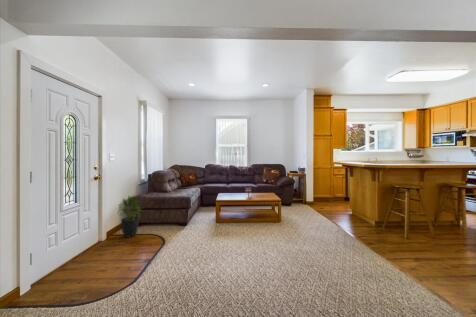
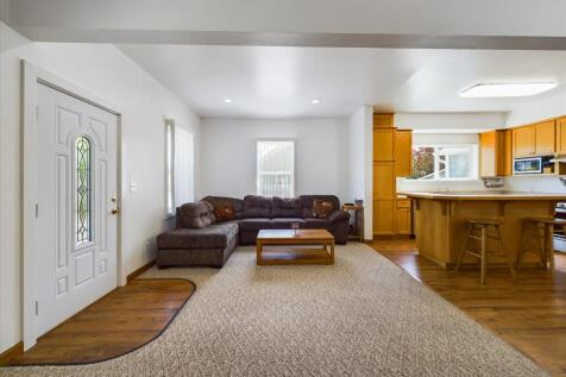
- potted plant (128, 215)
